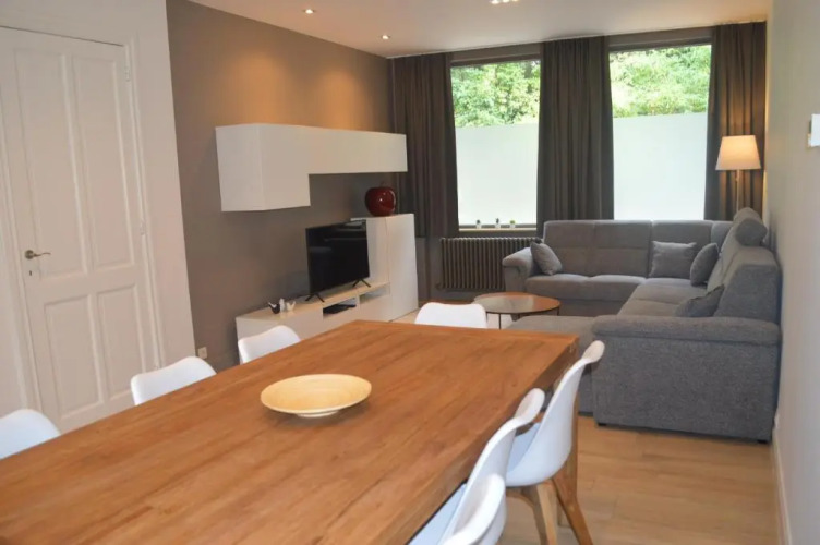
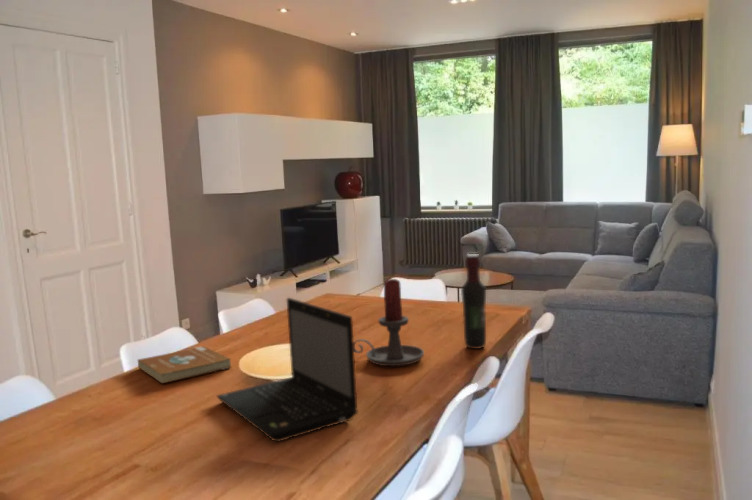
+ laptop (291, 362)
+ candle holder (385, 319)
+ book (184, 363)
+ wine bottle (473, 301)
